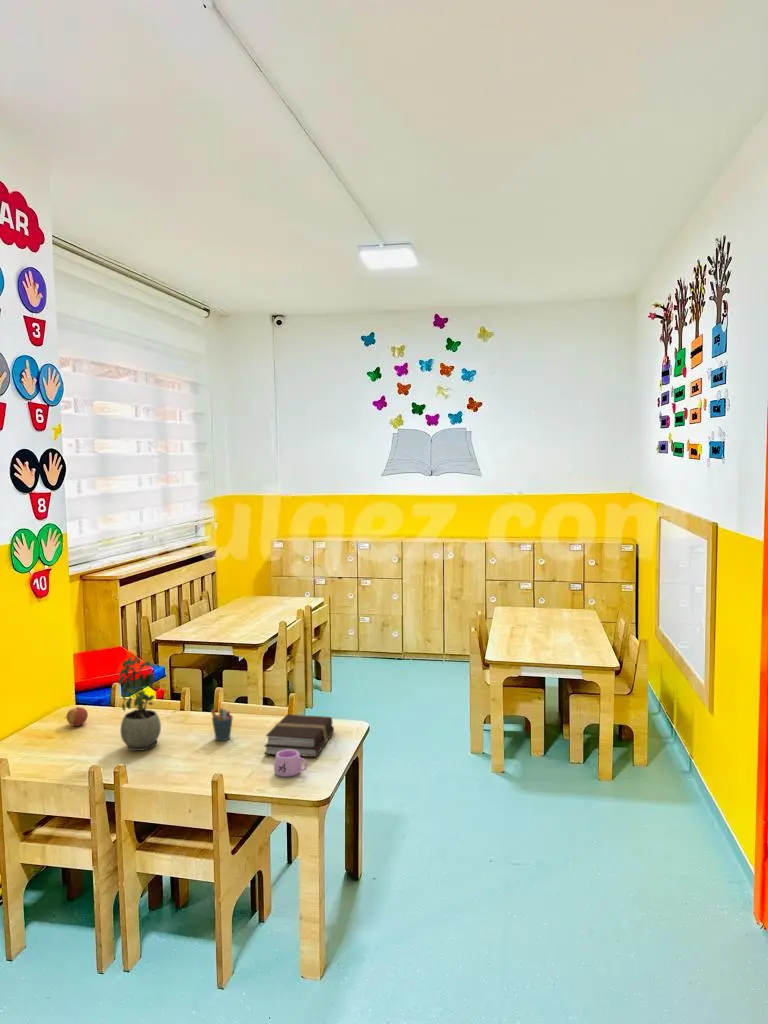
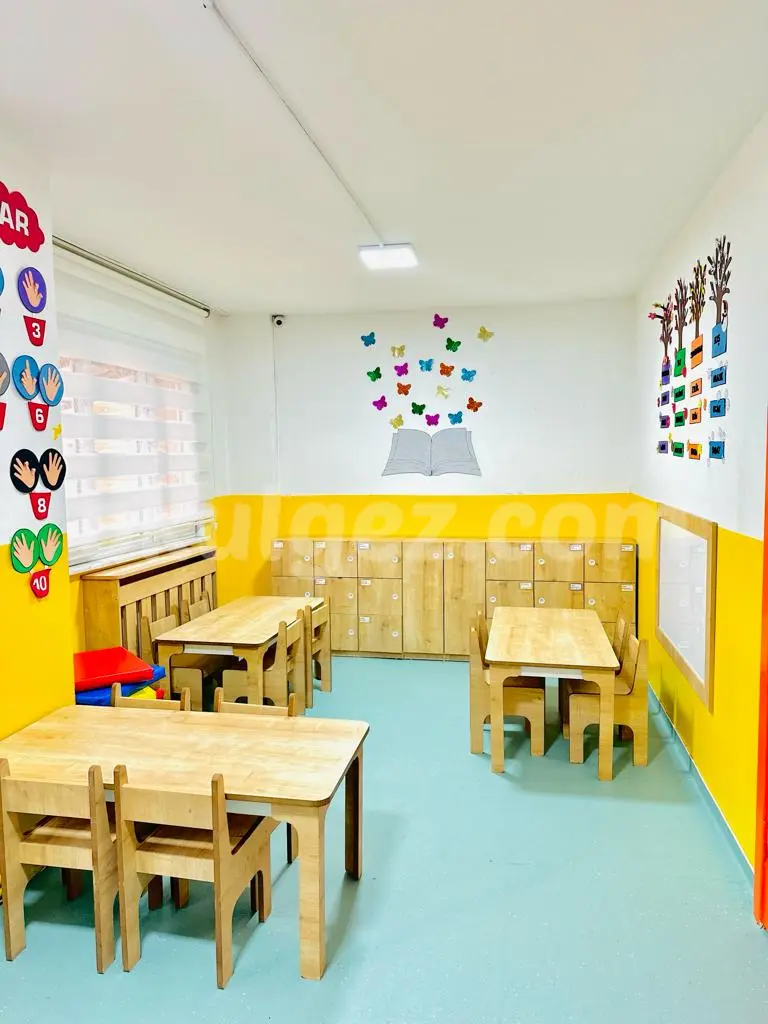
- pen holder (222, 722)
- potted plant (140, 703)
- mug (291, 763)
- apple (77, 715)
- book (300, 734)
